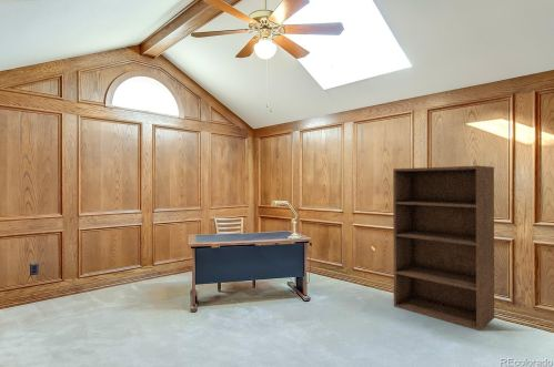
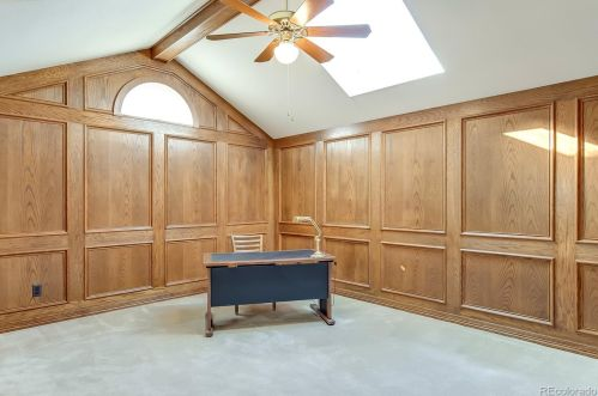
- bookshelf (441, 239)
